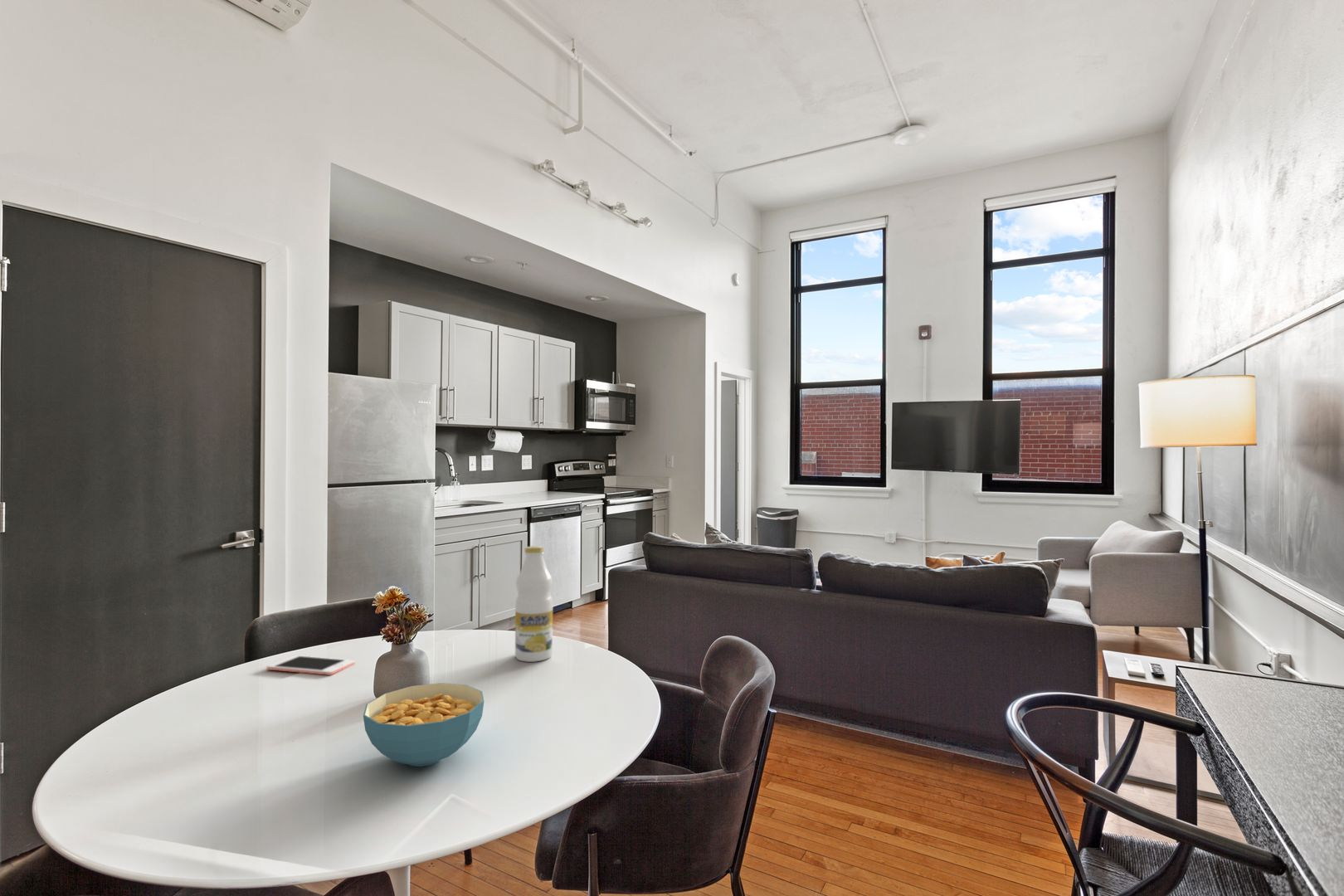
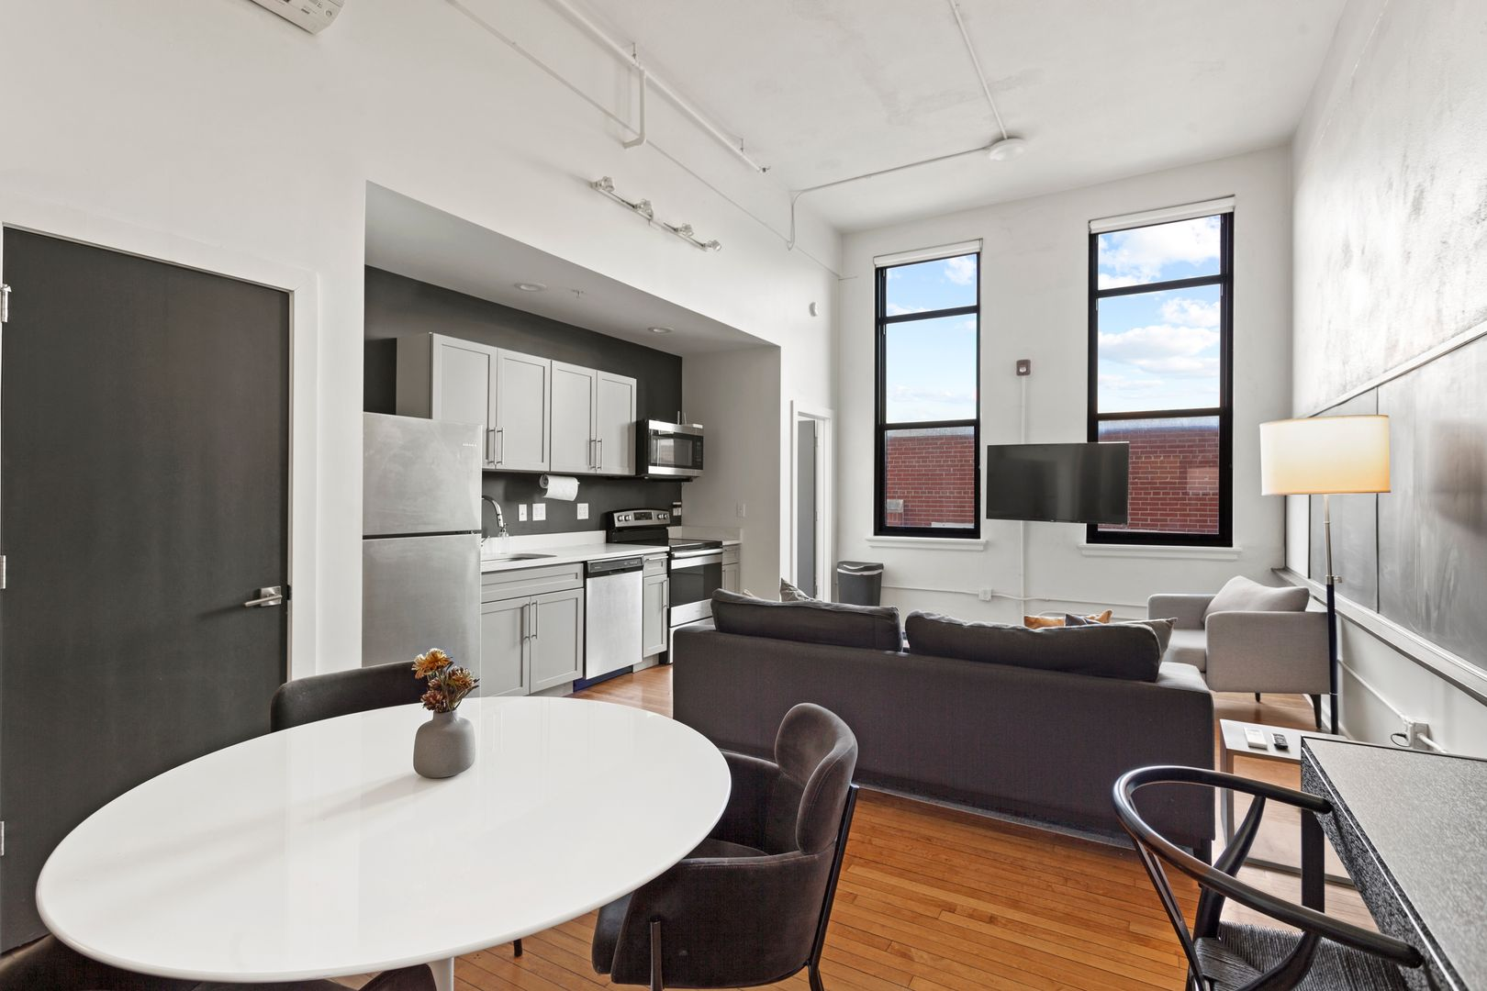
- cell phone (311, 665)
- cereal bowl (425, 730)
- milk bottle (533, 601)
